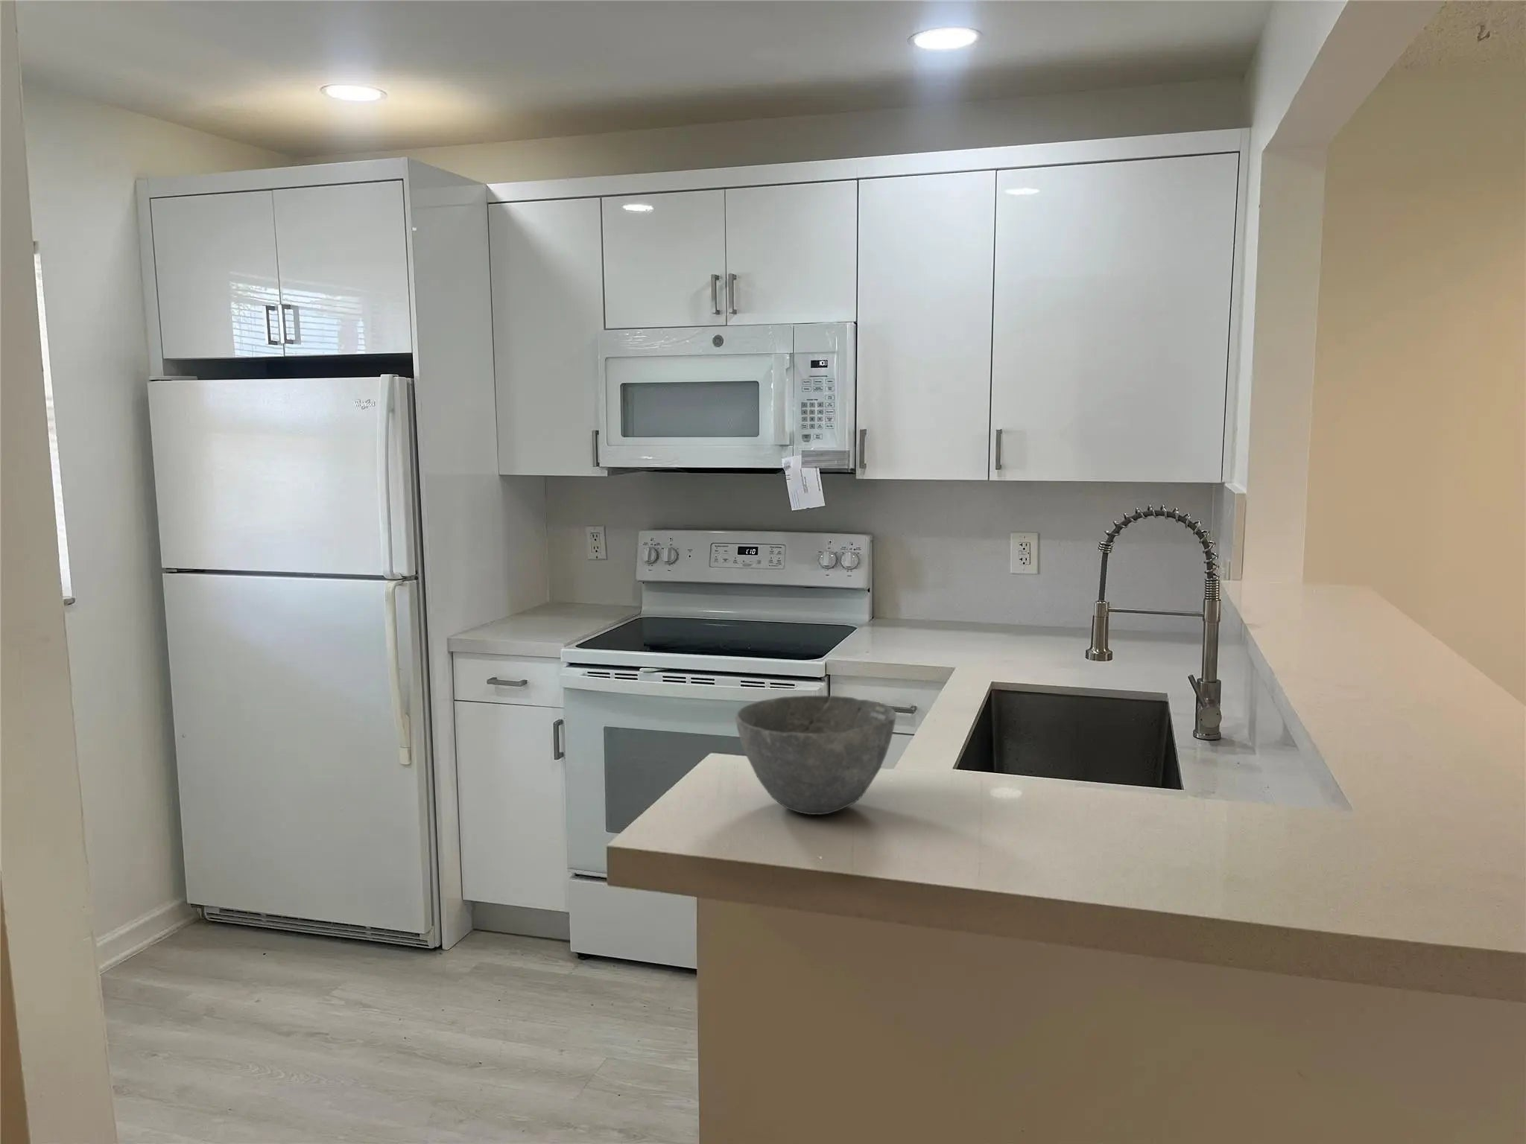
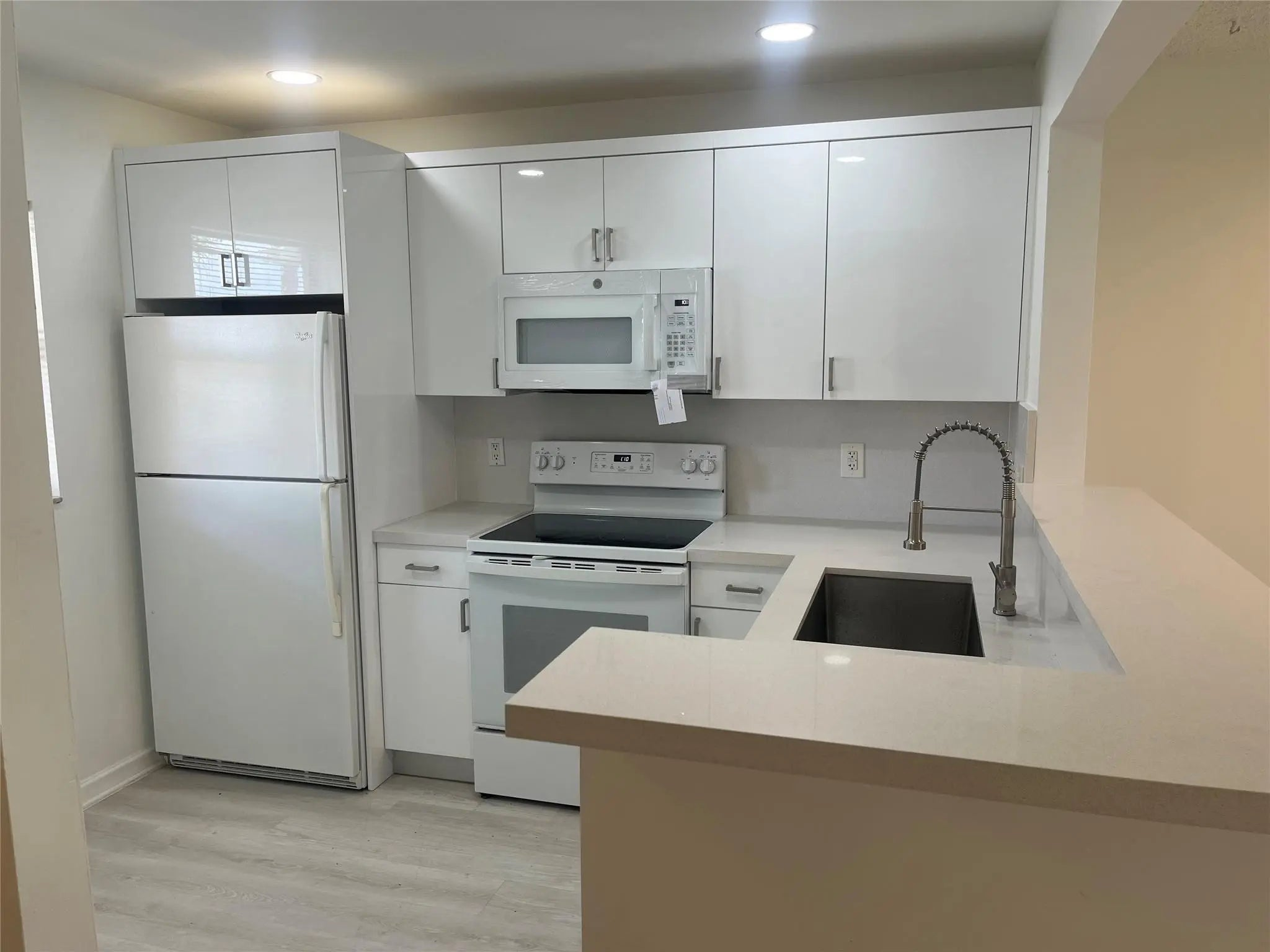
- bowl (815, 757)
